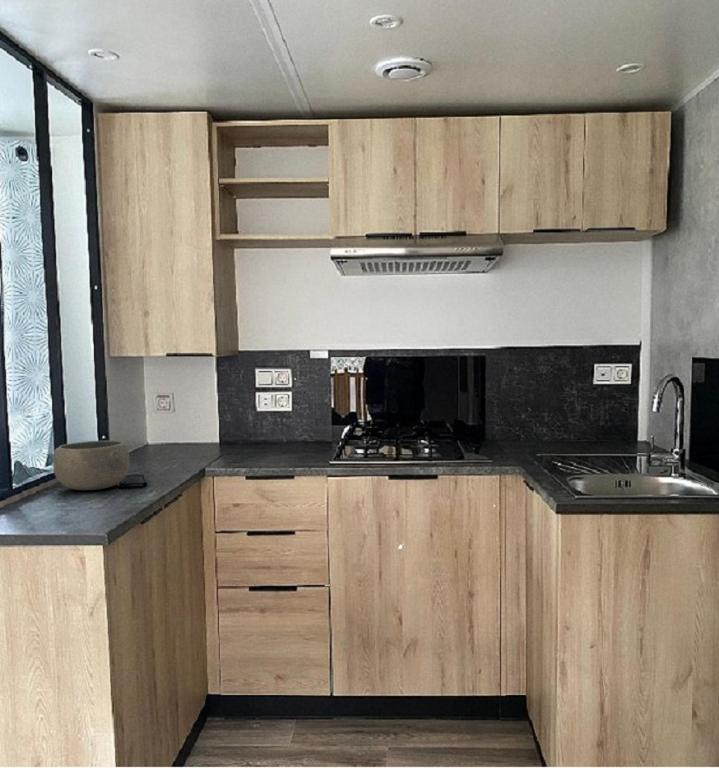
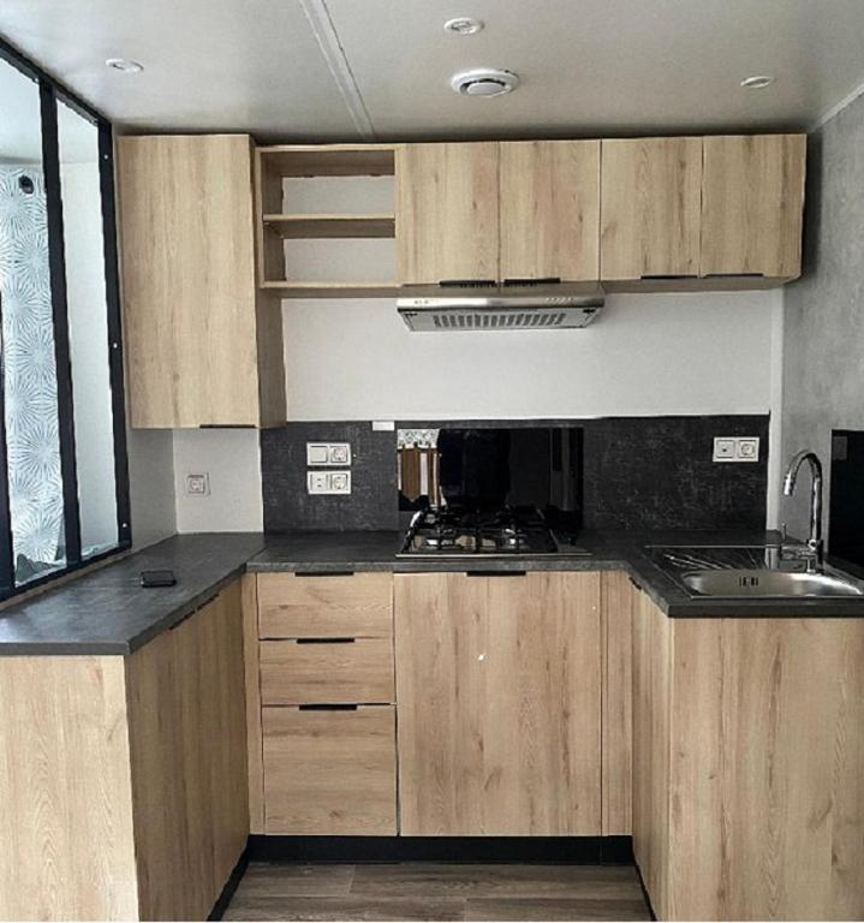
- bowl (92, 466)
